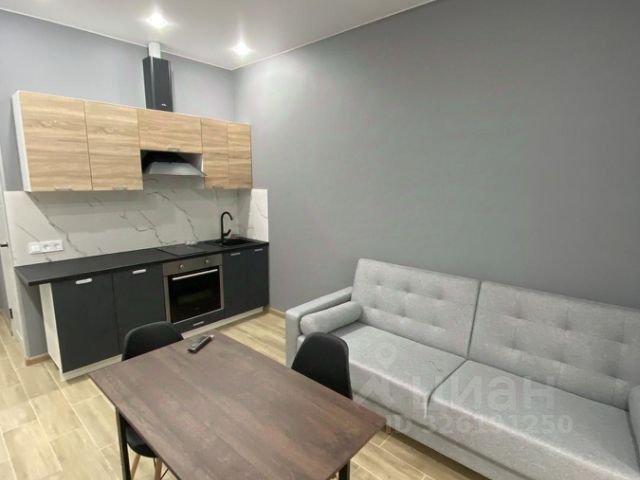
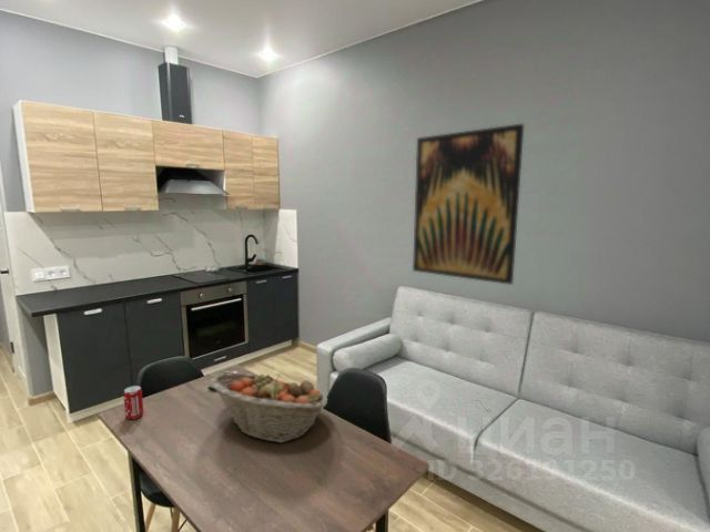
+ fruit basket (268, 398)
+ beverage can (133, 402)
+ wall art (462, 206)
